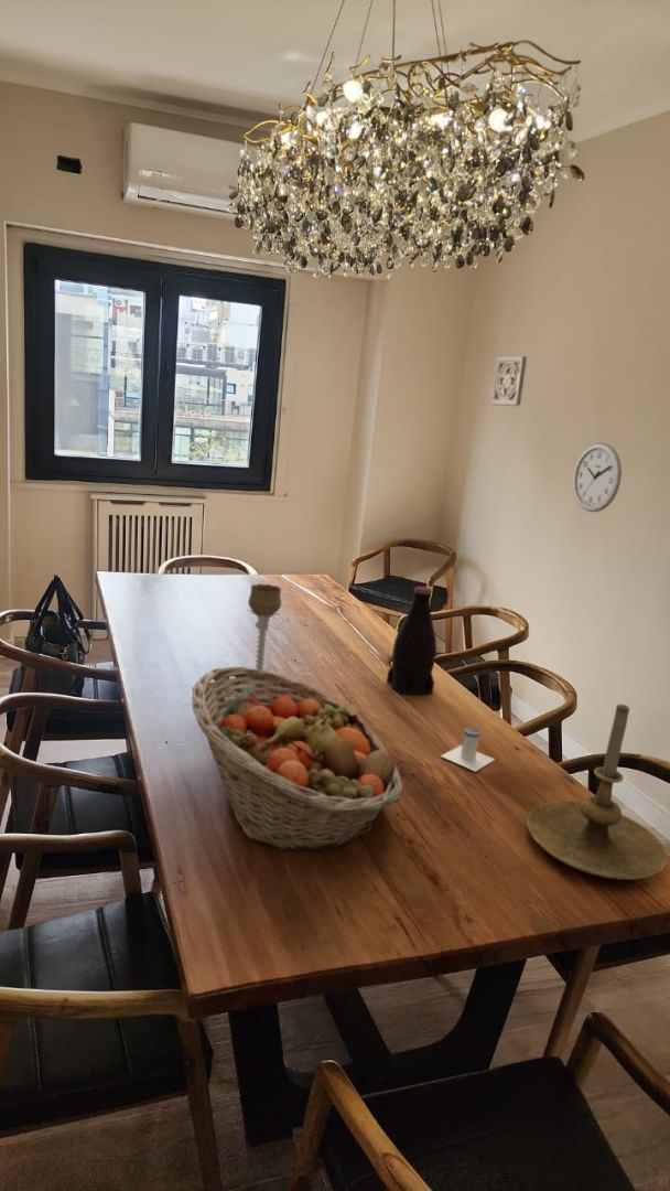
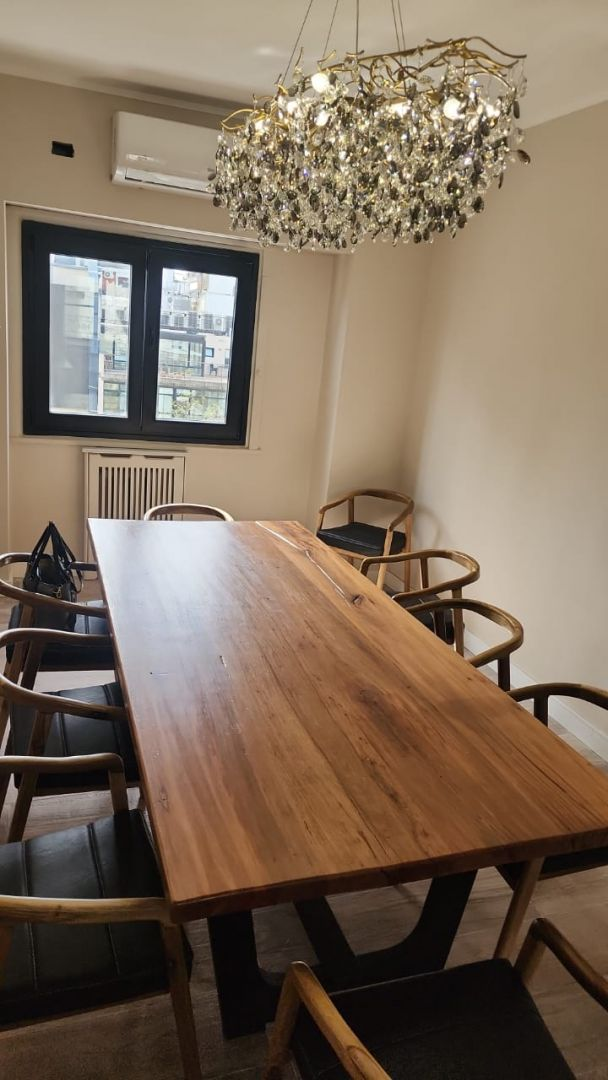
- salt shaker (469, 744)
- wall clock (595, 476)
- candle holder (260, 647)
- bottle (415, 637)
- candle holder (607, 776)
- wall ornament (508, 380)
- fruit basket (294, 749)
